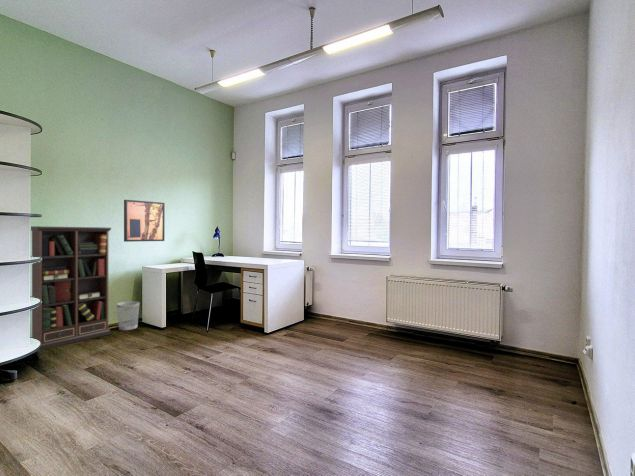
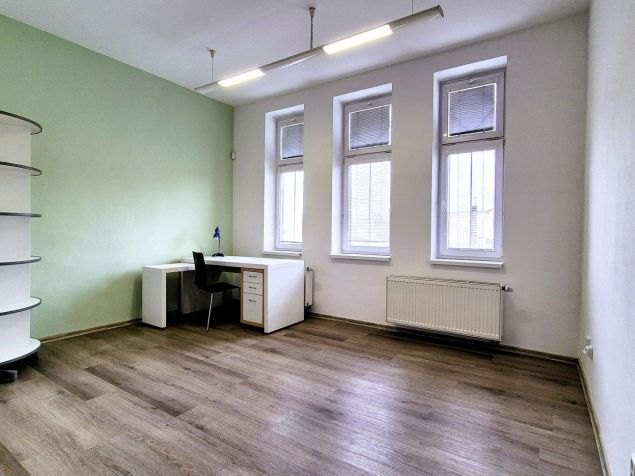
- bookcase (72, 283)
- wastebasket (128, 315)
- wall art (145, 221)
